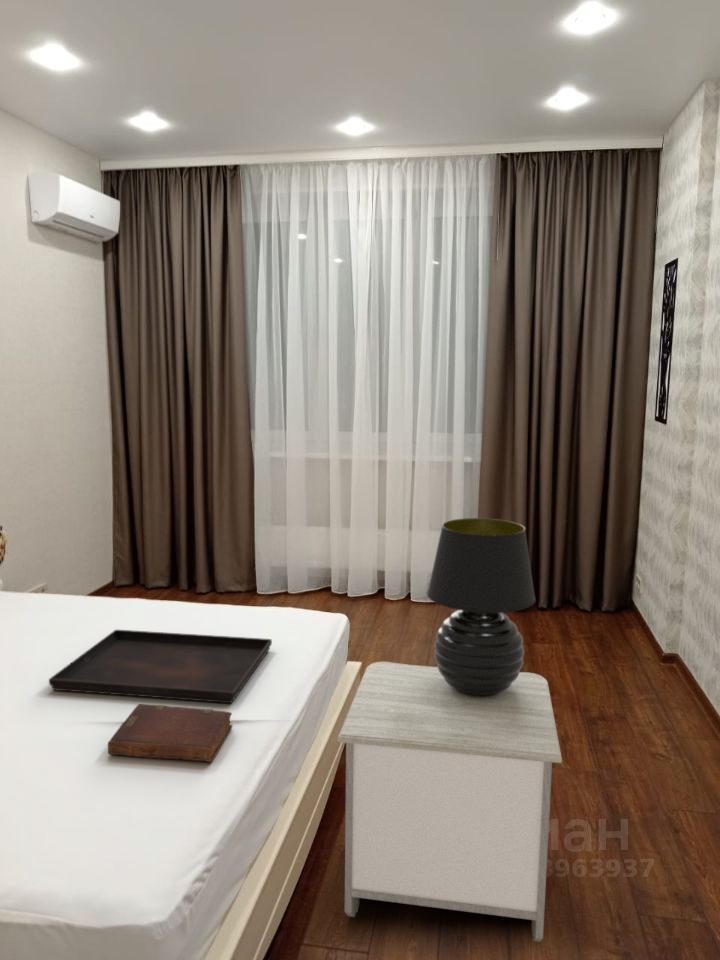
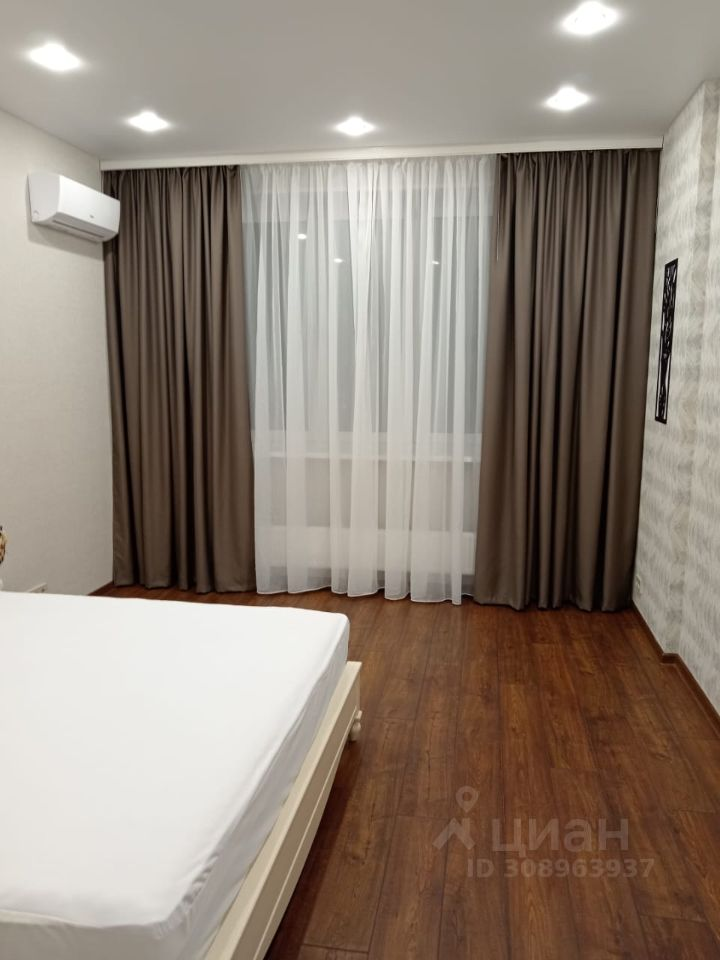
- diary (172, 731)
- serving tray (168, 663)
- table lamp (480, 607)
- nightstand (449, 792)
